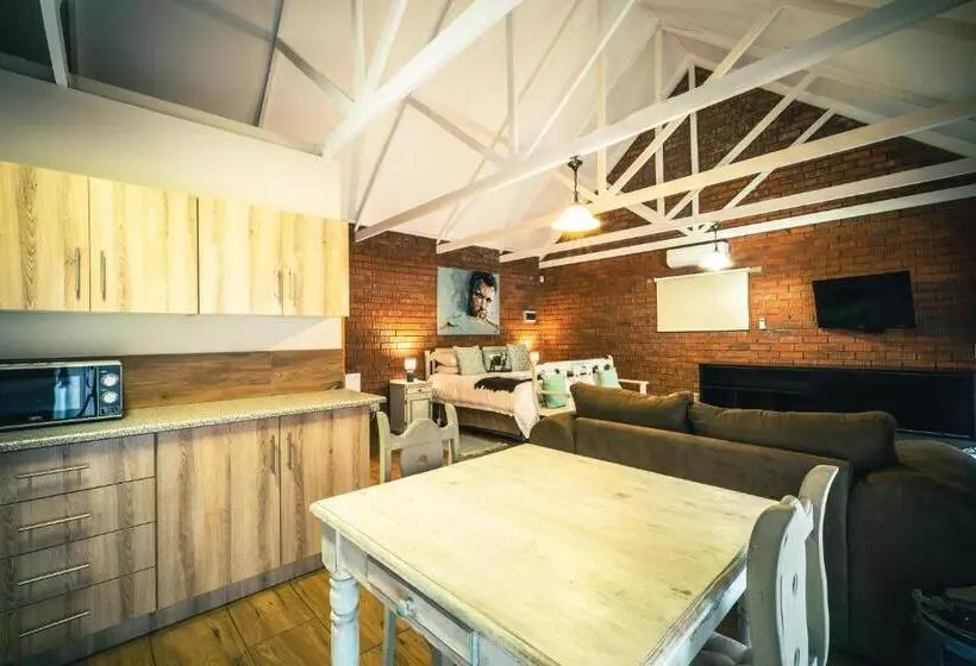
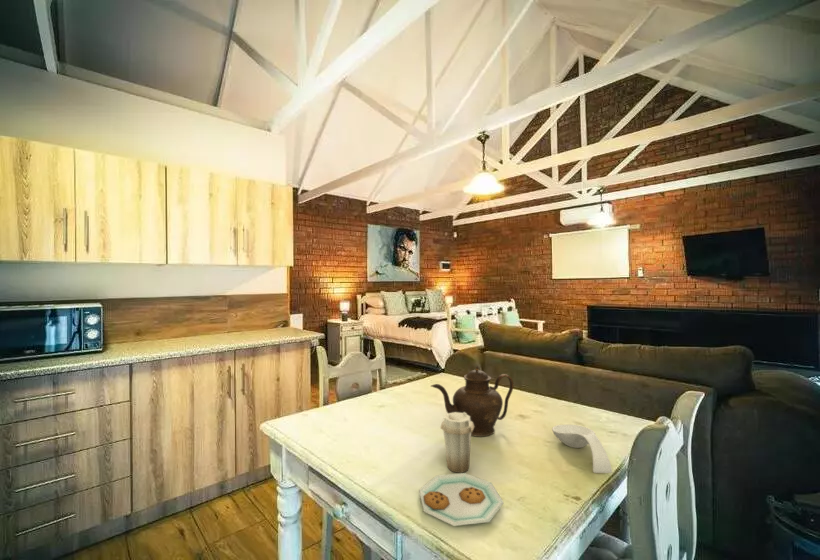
+ spoon rest (582, 439)
+ plate (461, 459)
+ teapot (473, 398)
